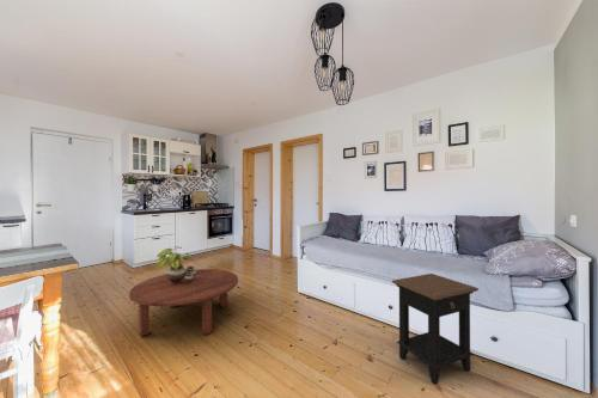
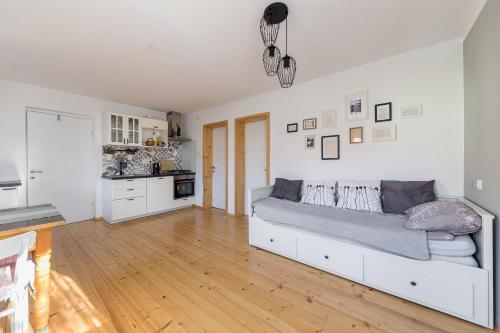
- potted plant (178, 264)
- side table (433, 323)
- coffee table (188, 300)
